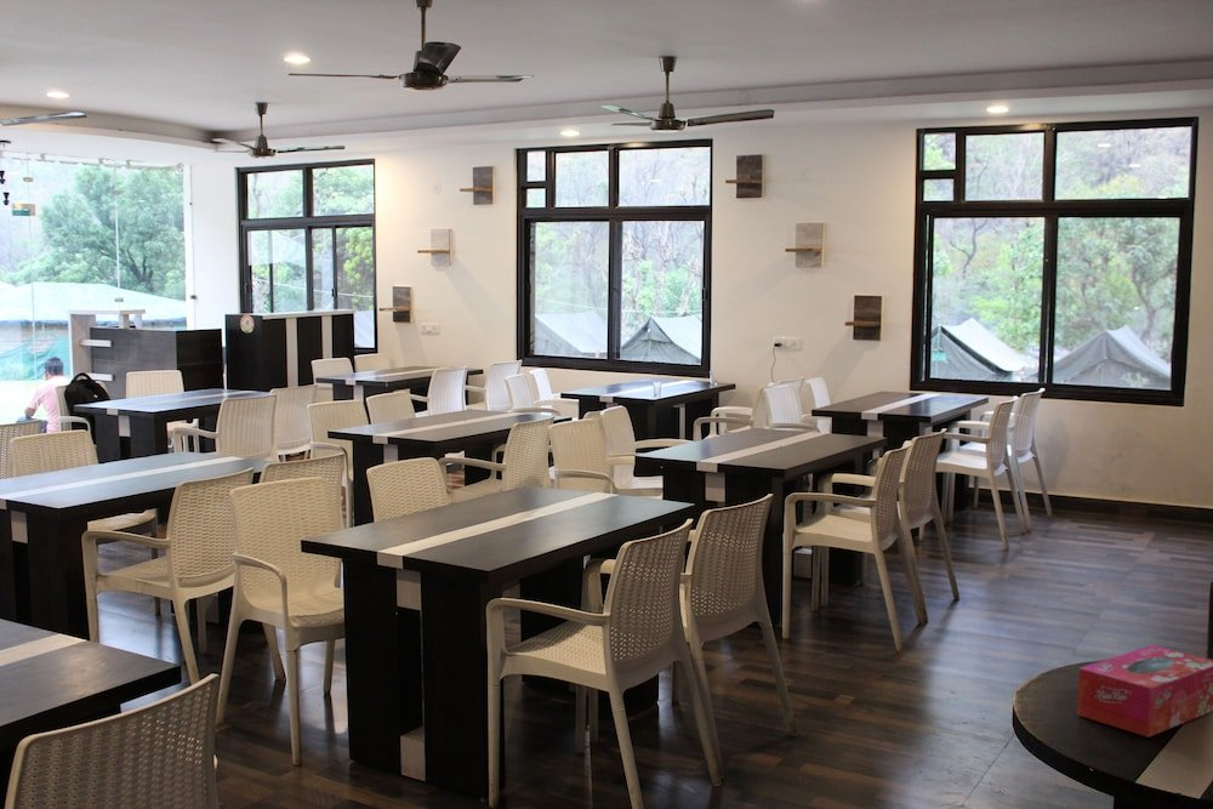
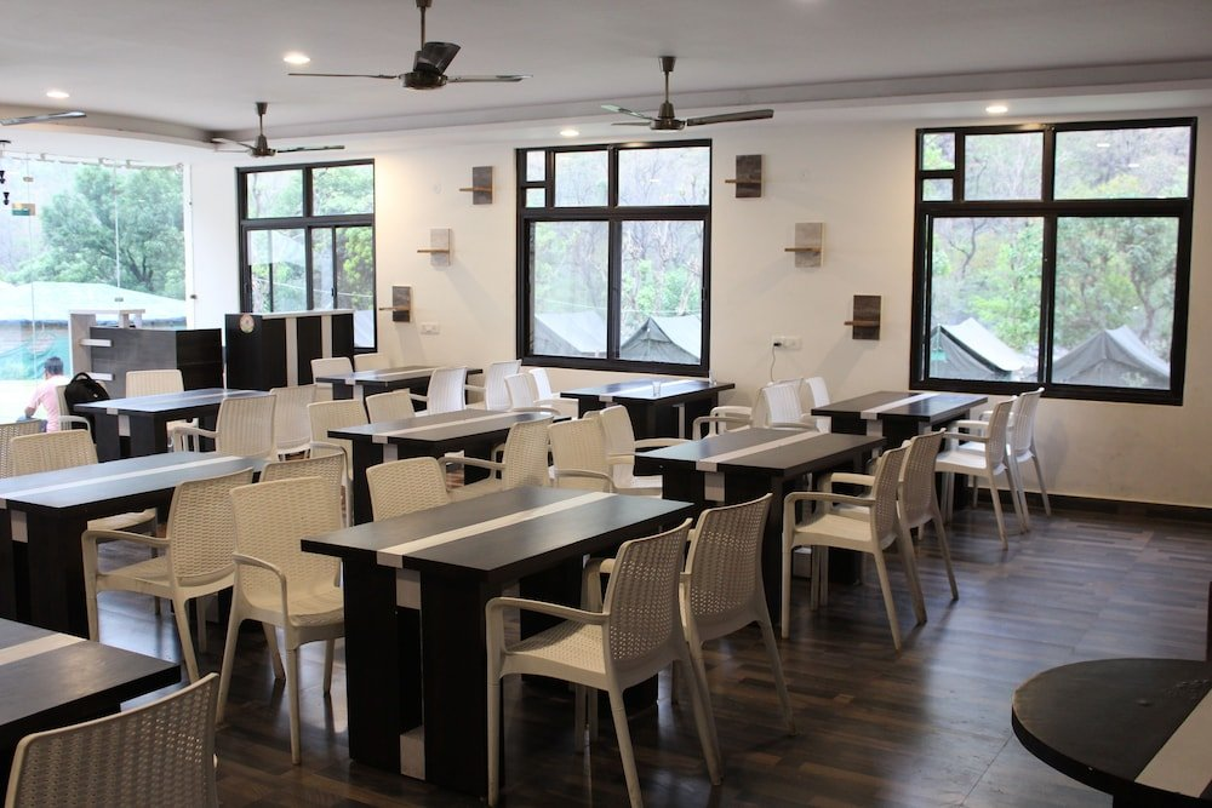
- tissue box (1150, 688)
